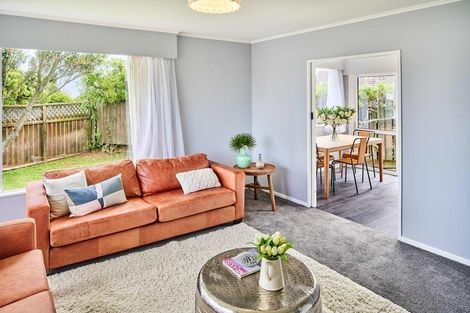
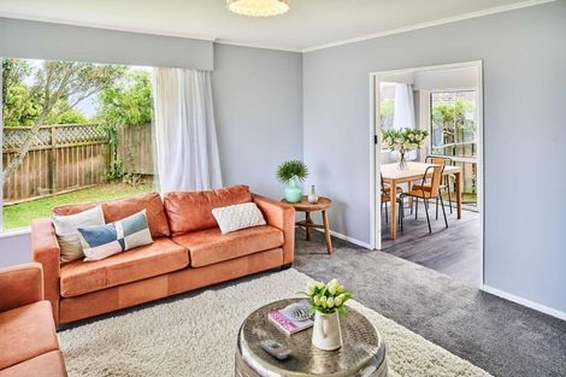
+ remote control (275, 348)
